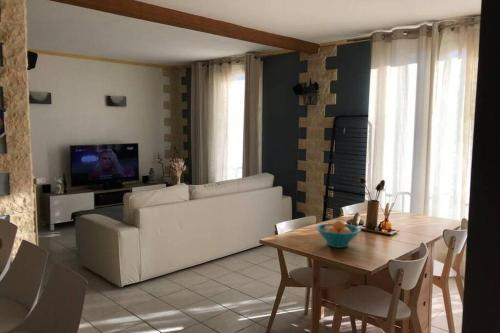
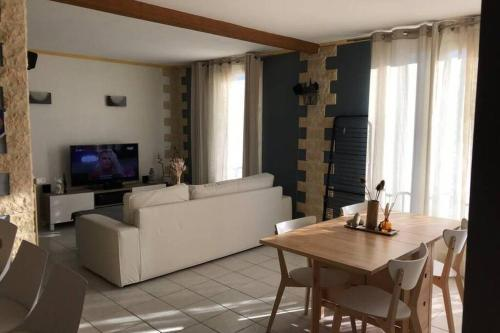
- fruit bowl (337, 232)
